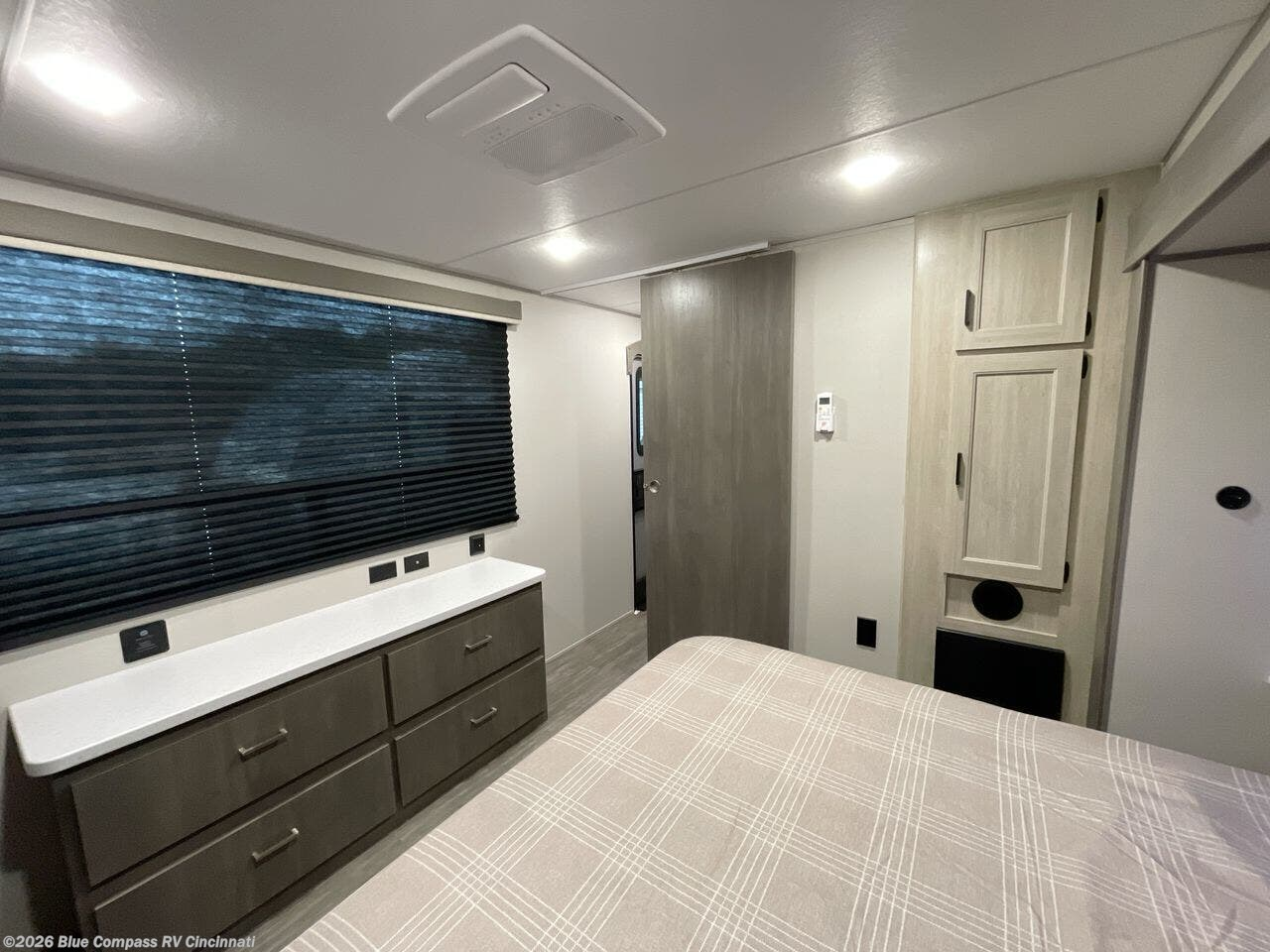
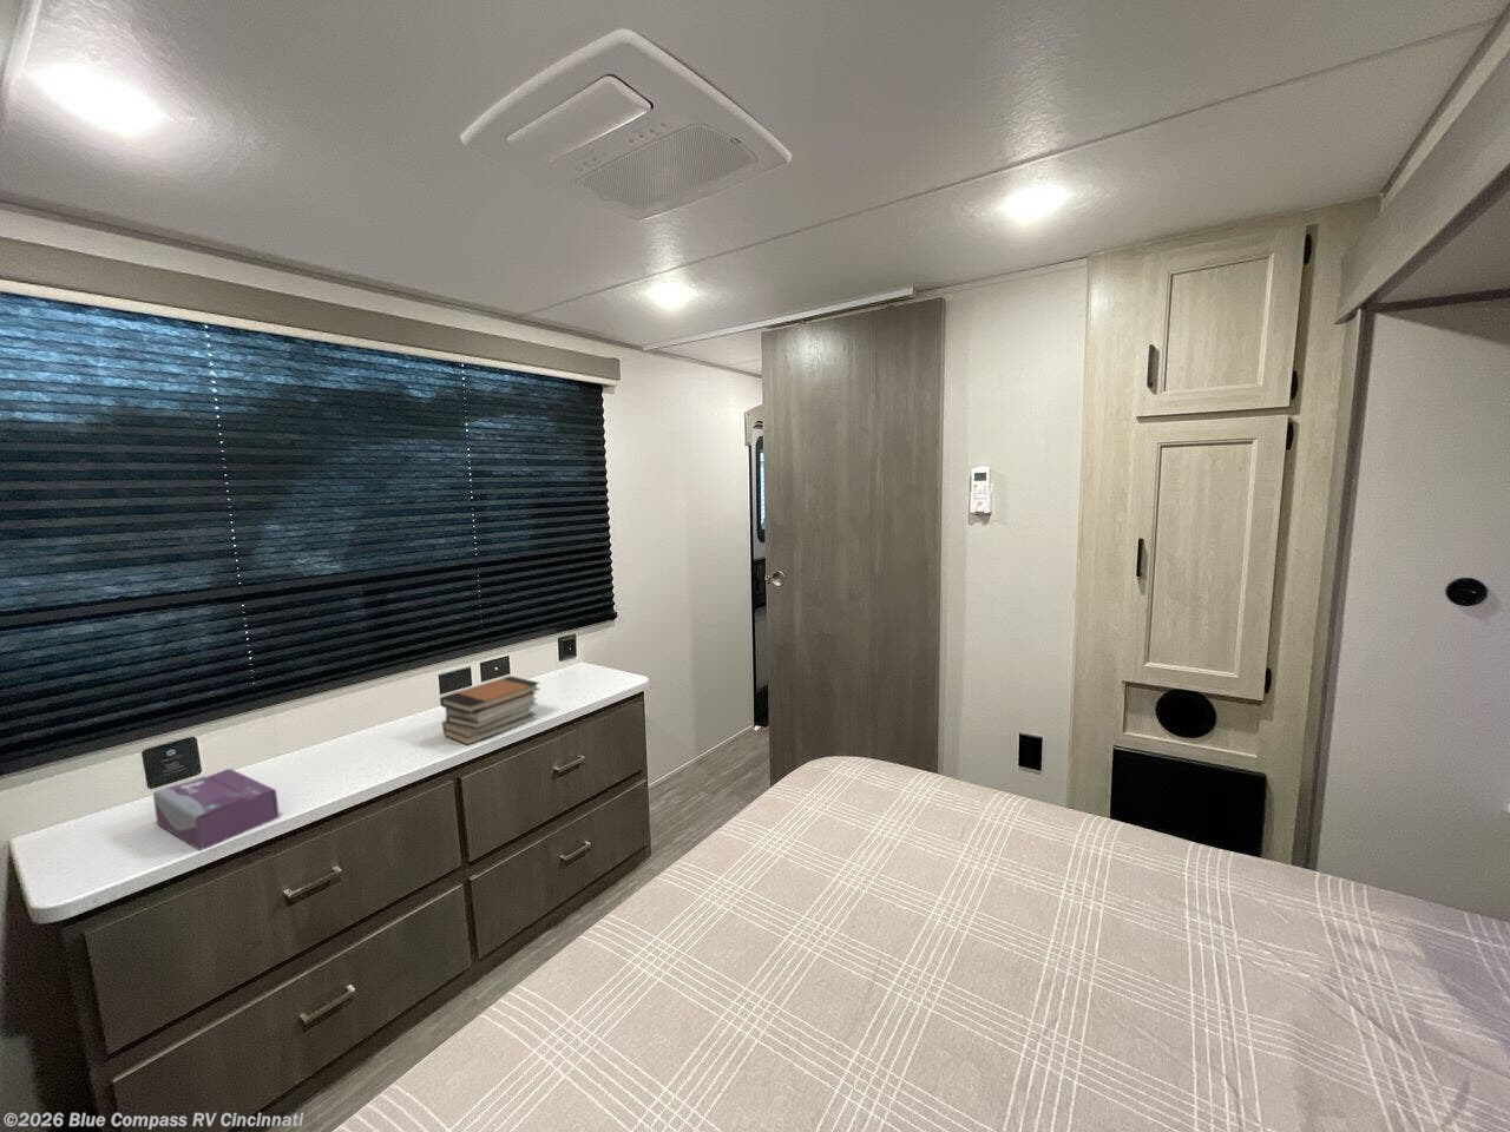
+ book stack (492, 708)
+ tissue box (216, 804)
